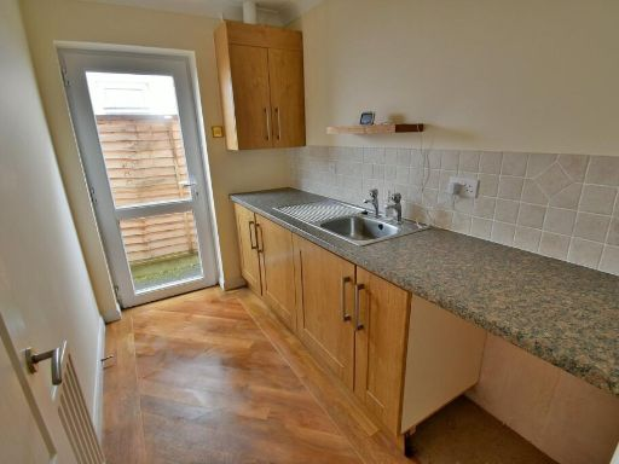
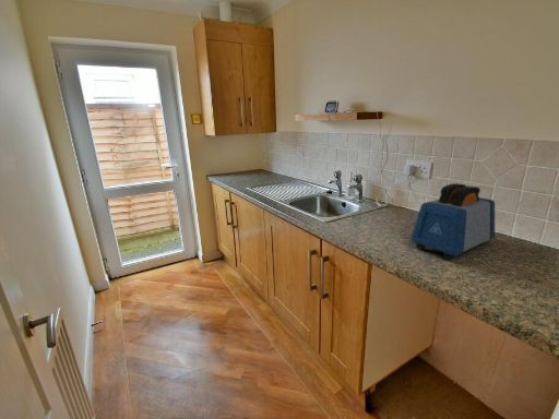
+ toaster (455, 216)
